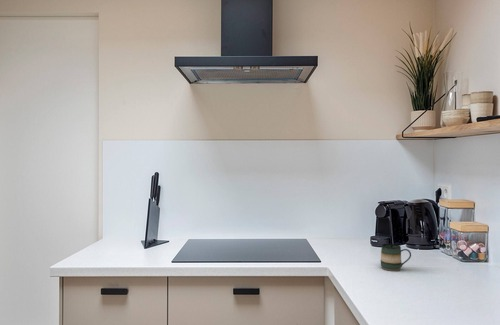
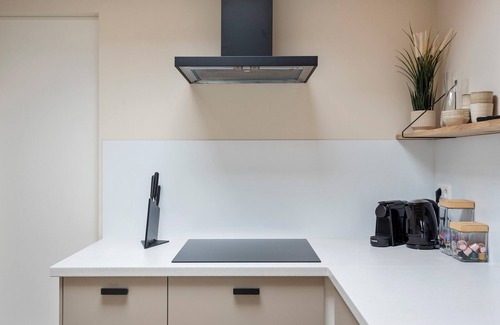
- mug (395, 257)
